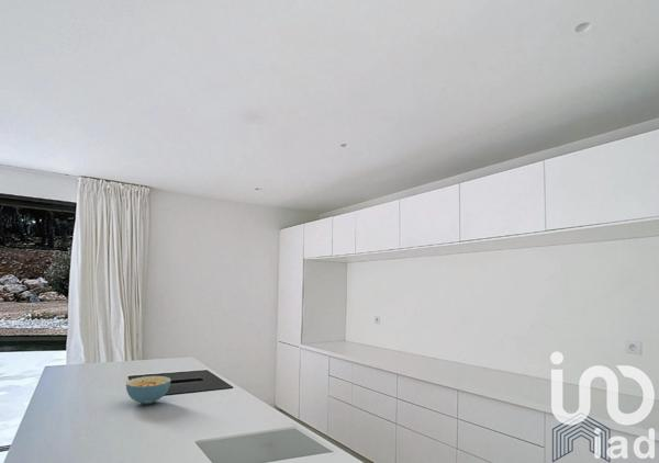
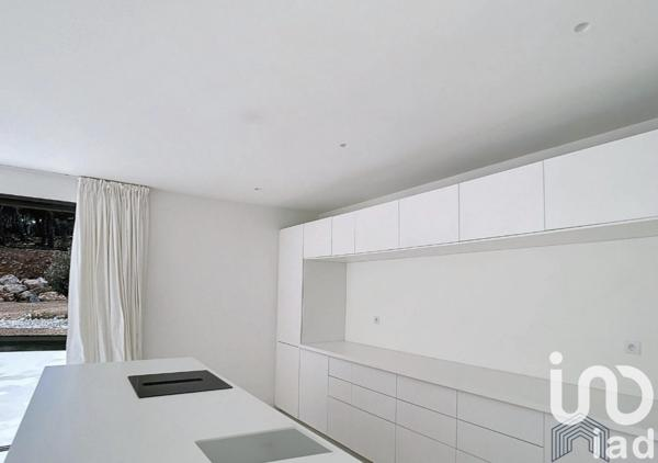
- cereal bowl (148, 391)
